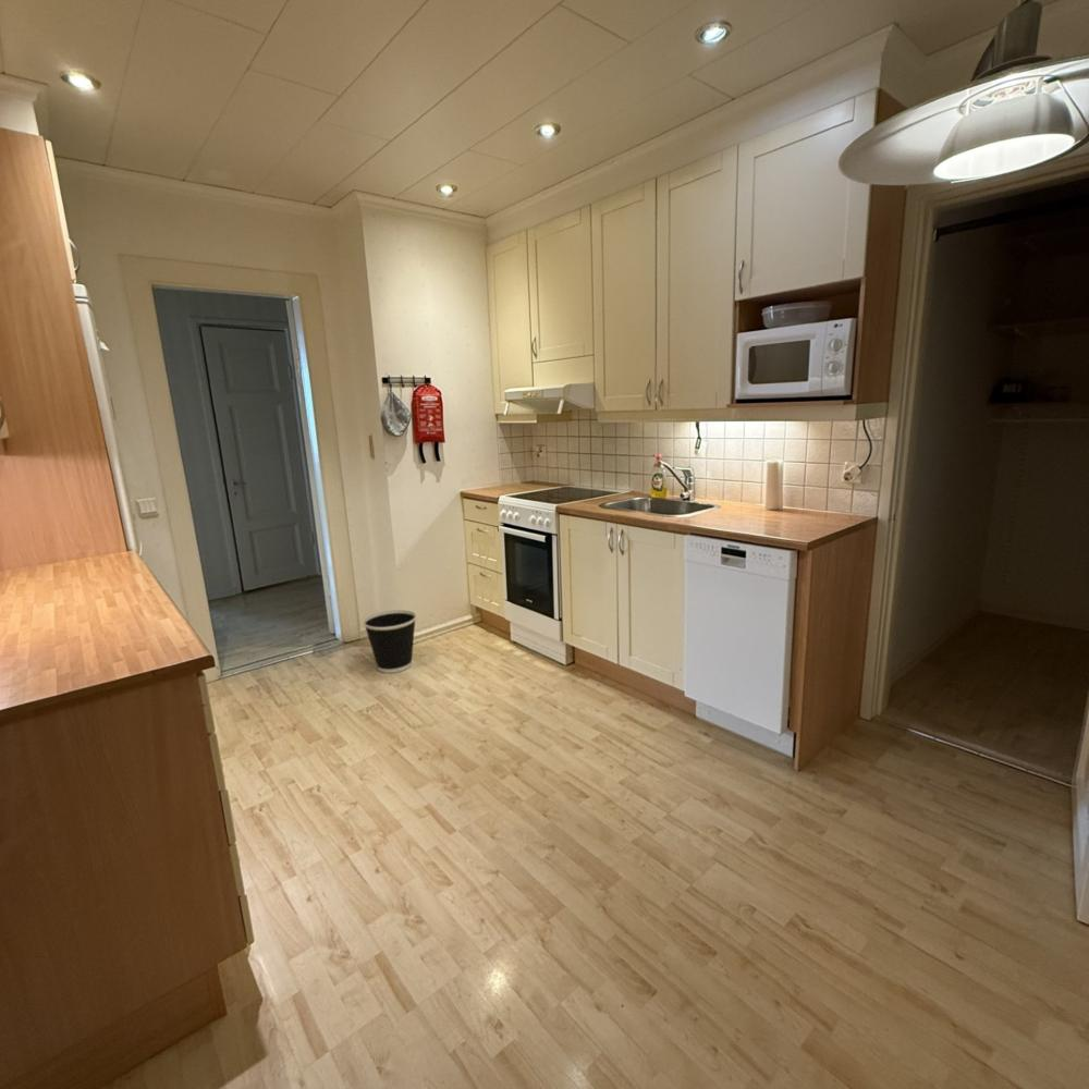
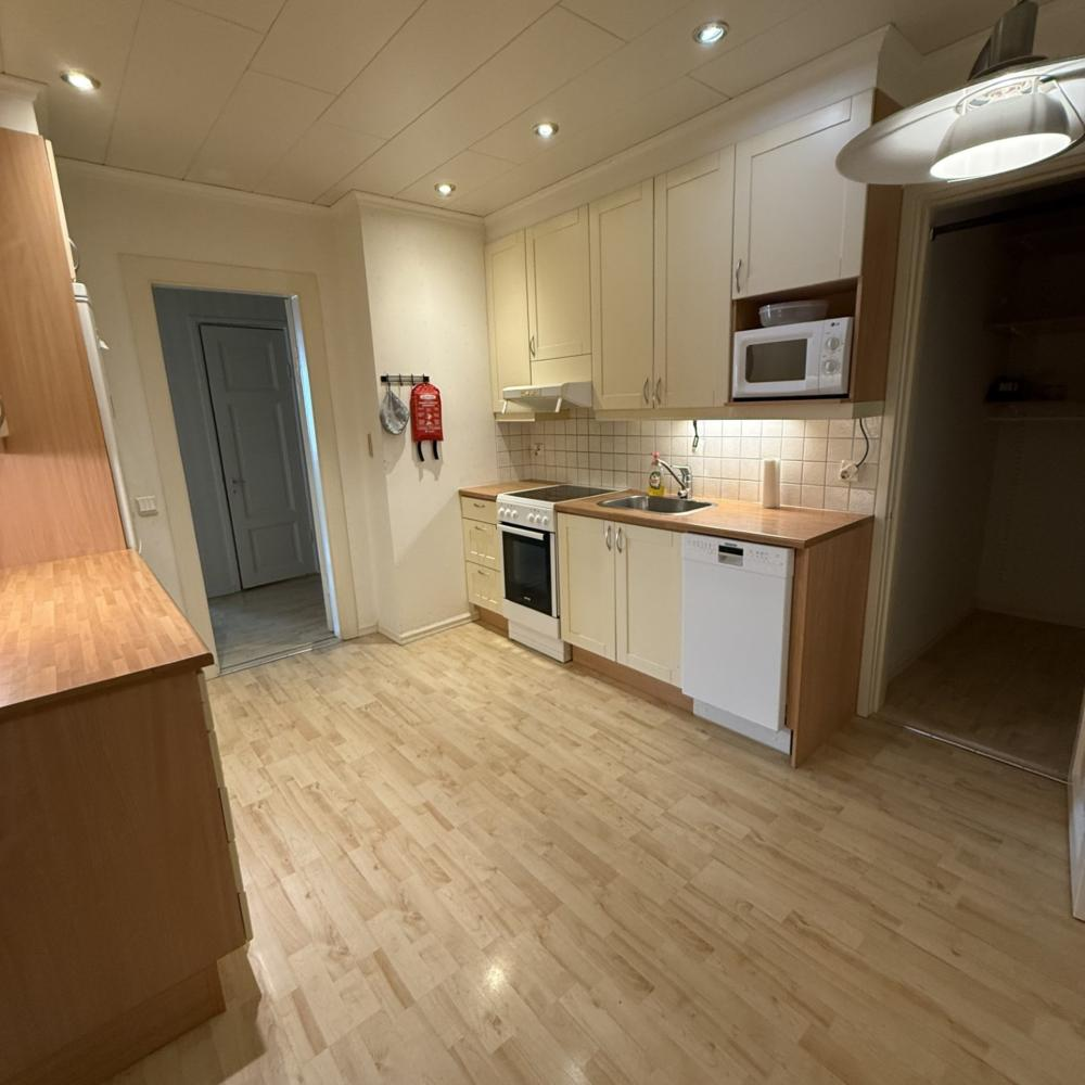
- wastebasket (392, 641)
